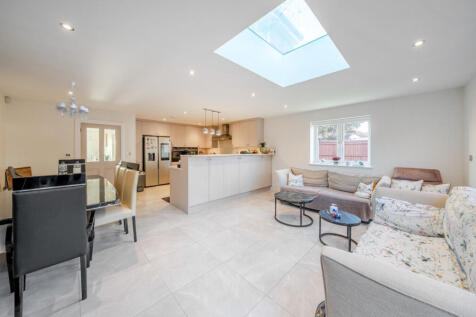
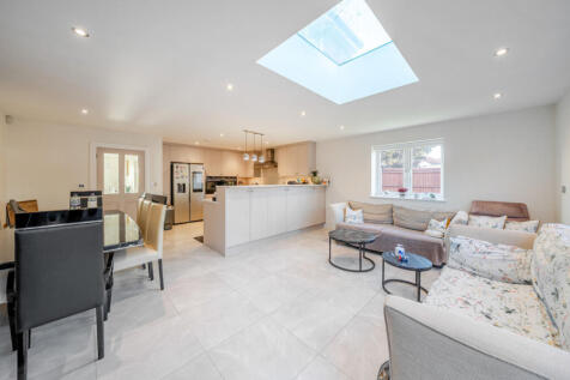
- chandelier (72, 100)
